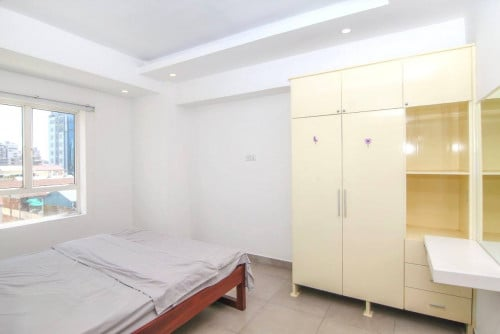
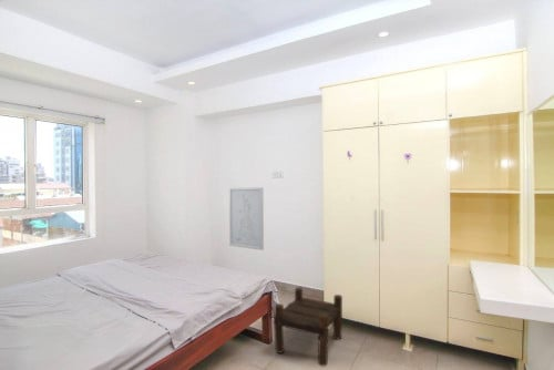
+ stool (309, 321)
+ wall art (245, 217)
